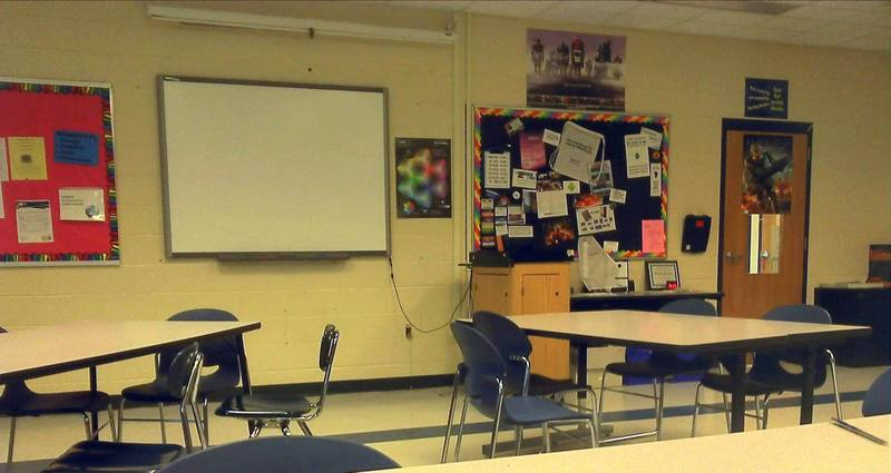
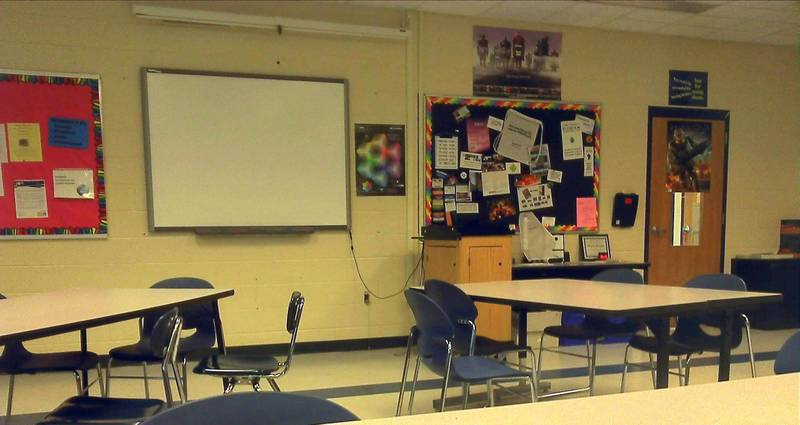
- pen (858, 430)
